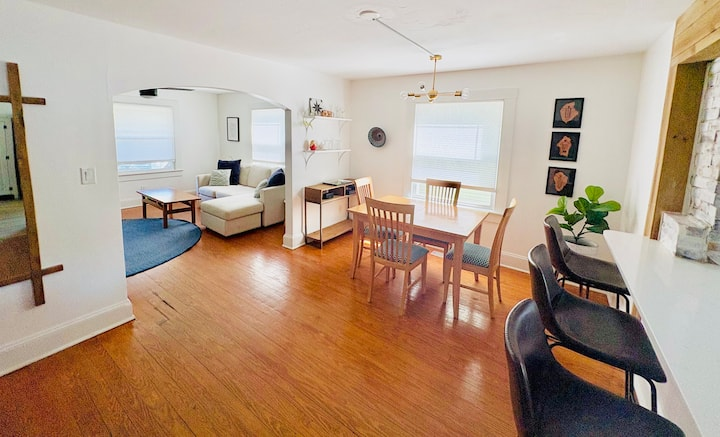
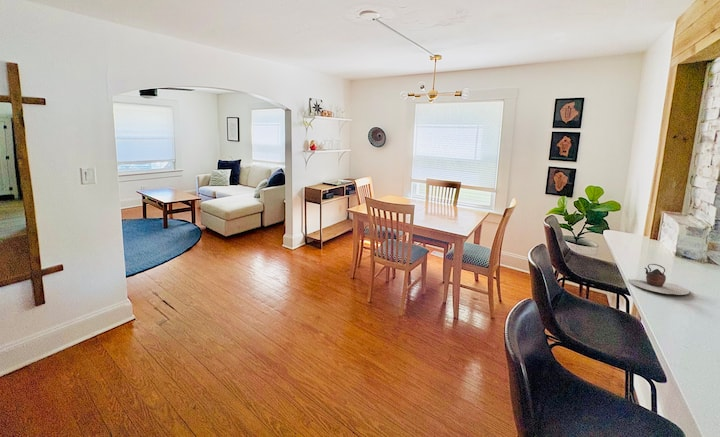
+ teapot (659, 275)
